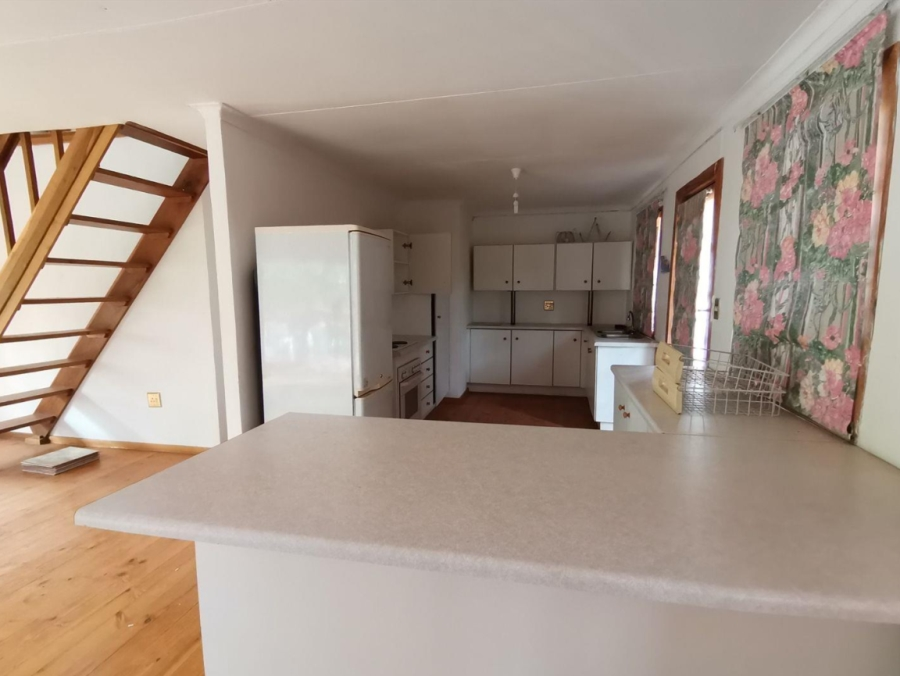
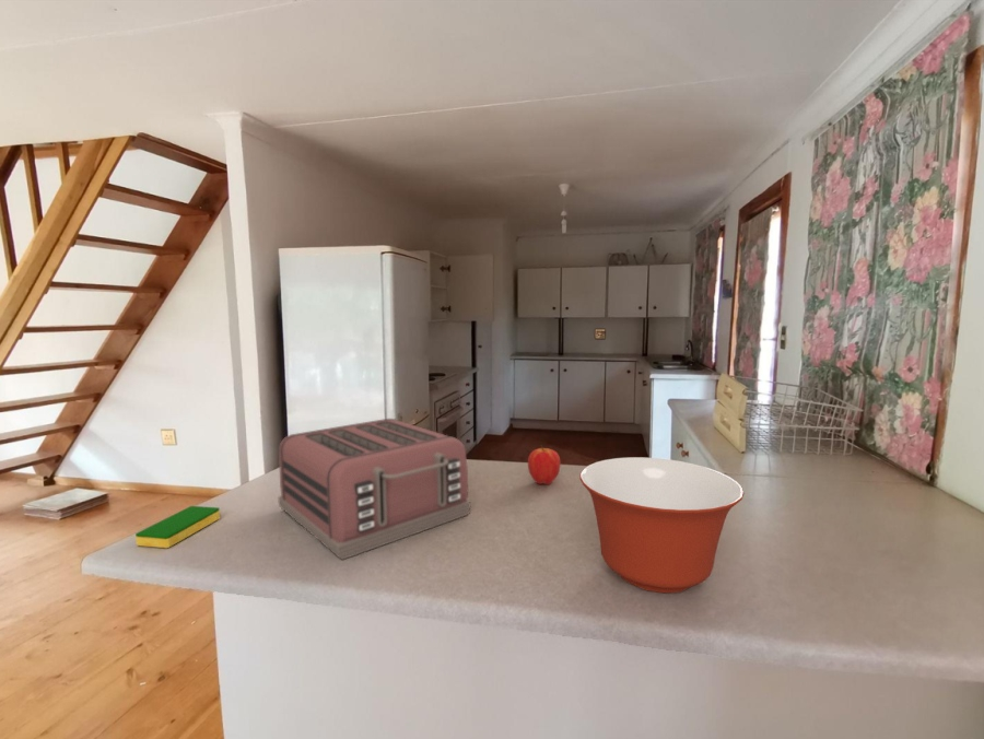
+ dish sponge (180, 525)
+ apple (543, 464)
+ mixing bowl (655, 526)
+ toaster (376, 476)
